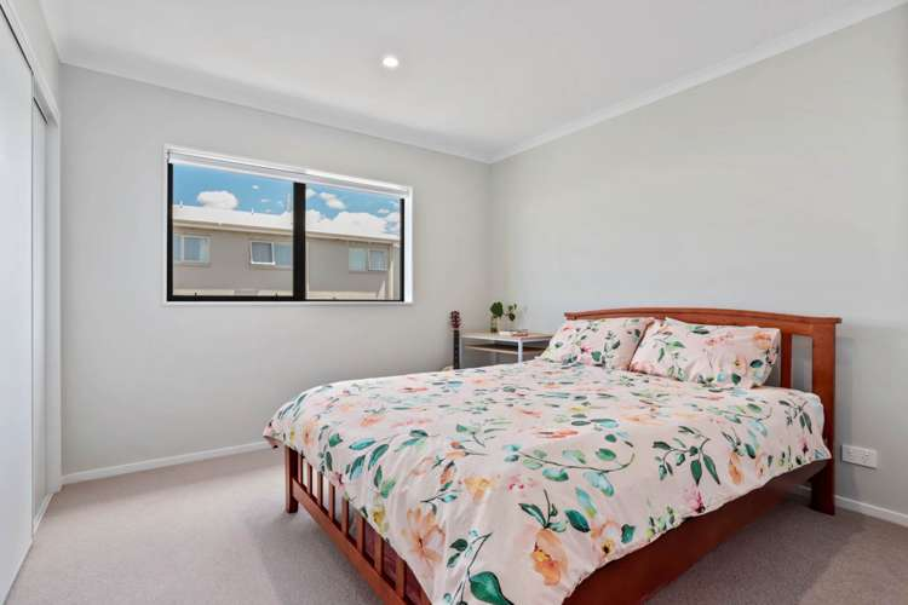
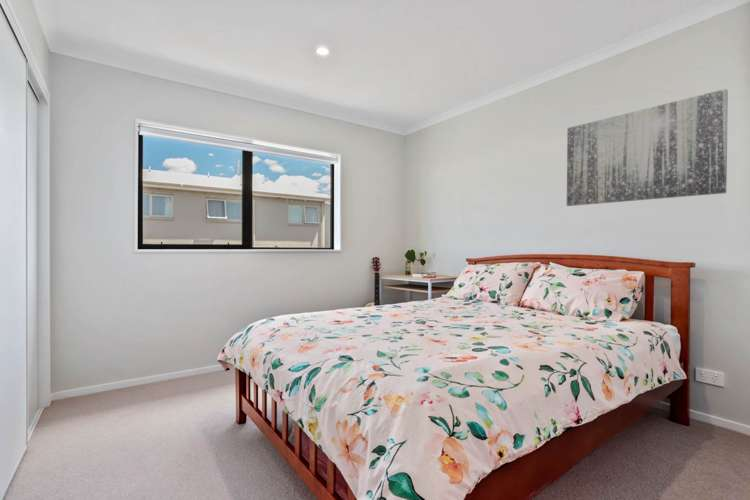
+ wall art (635, 156)
